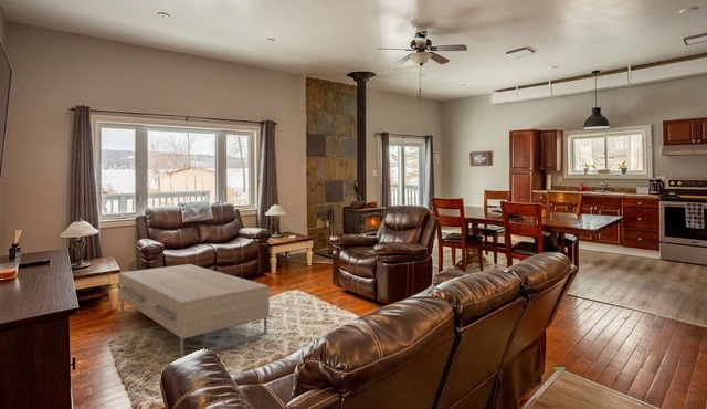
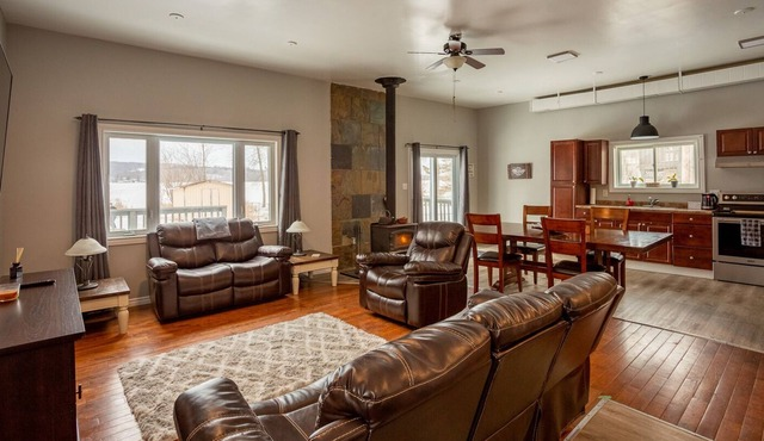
- coffee table (184, 301)
